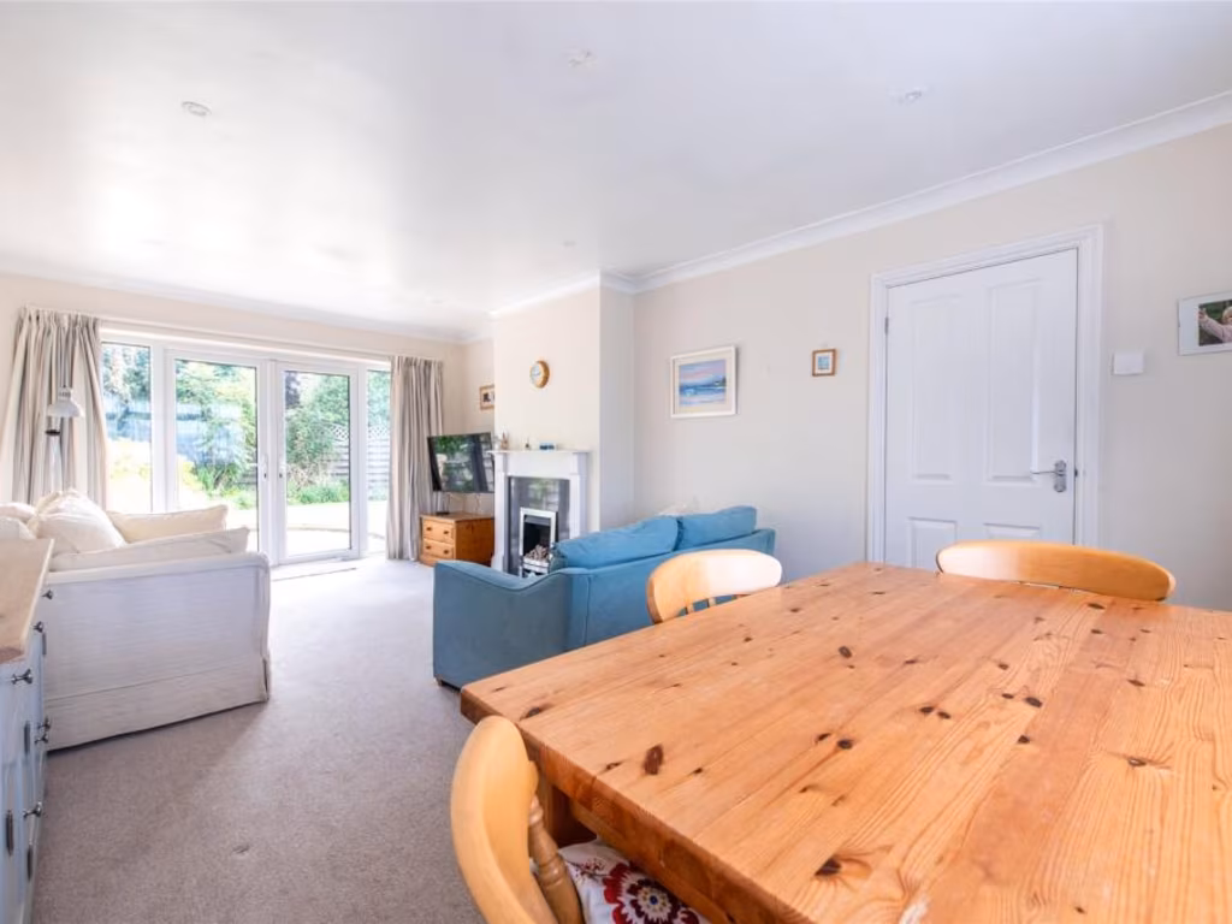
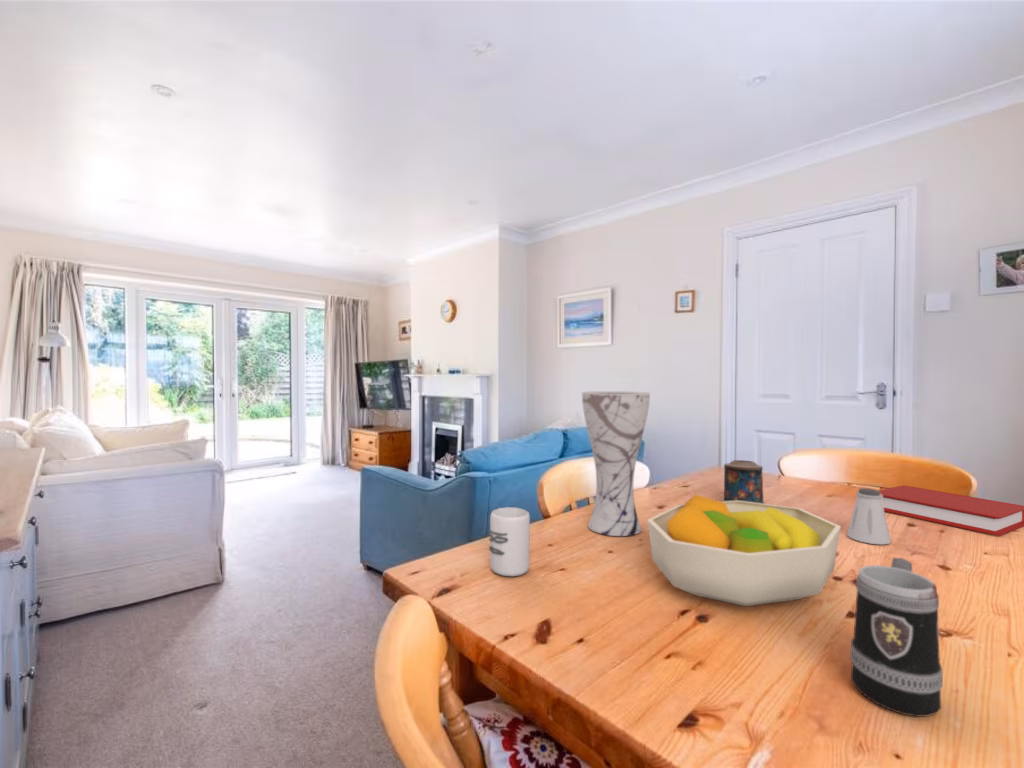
+ cup (509, 540)
+ candle (748, 483)
+ fruit bowl (741, 538)
+ mug (897, 627)
+ book (945, 507)
+ saltshaker (868, 514)
+ vase (614, 460)
